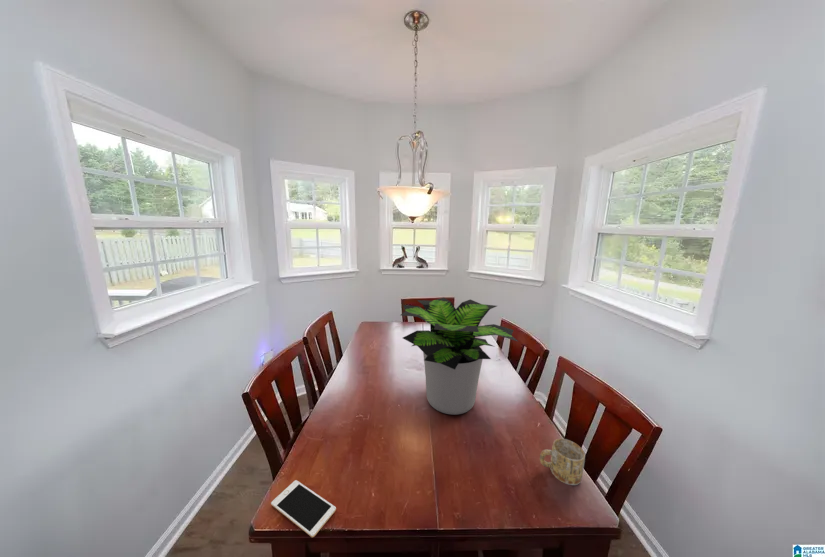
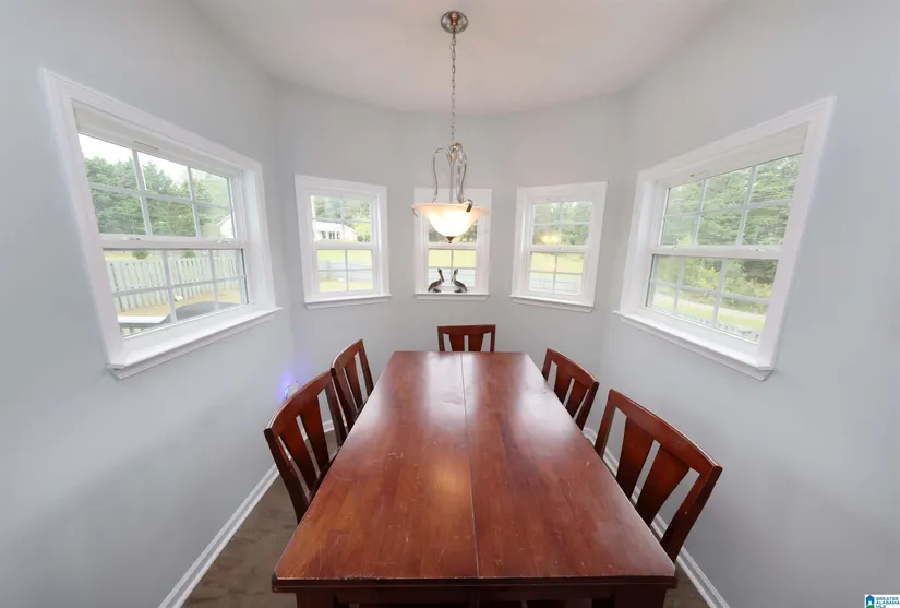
- mug (561, 460)
- potted plant (456, 355)
- cell phone (303, 506)
